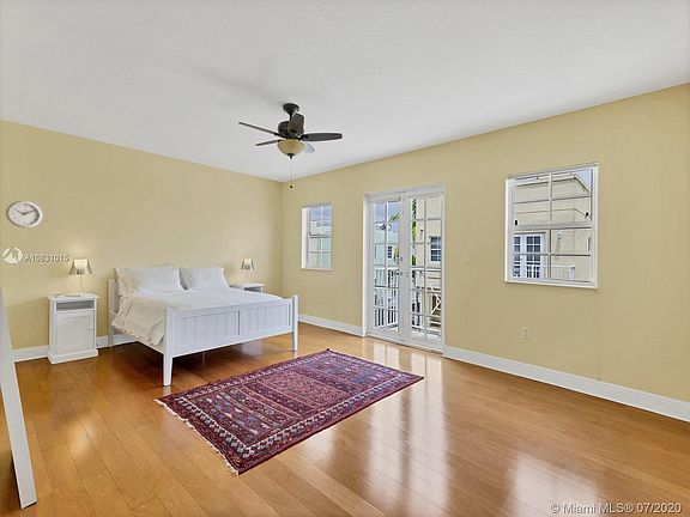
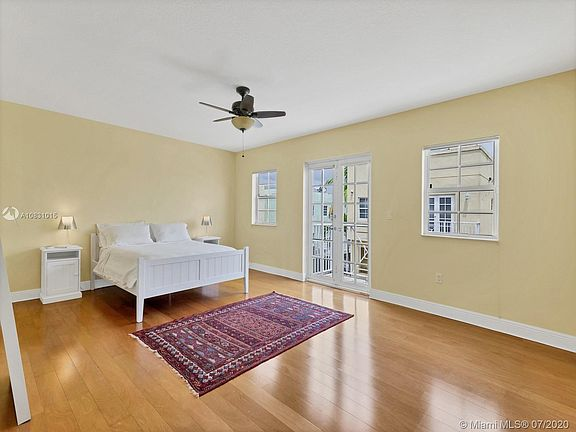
- wall clock (24, 214)
